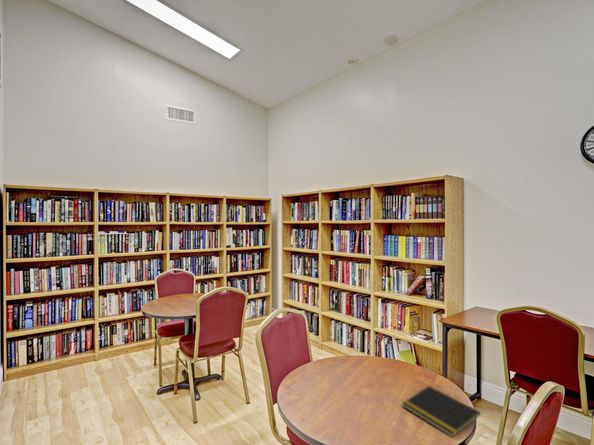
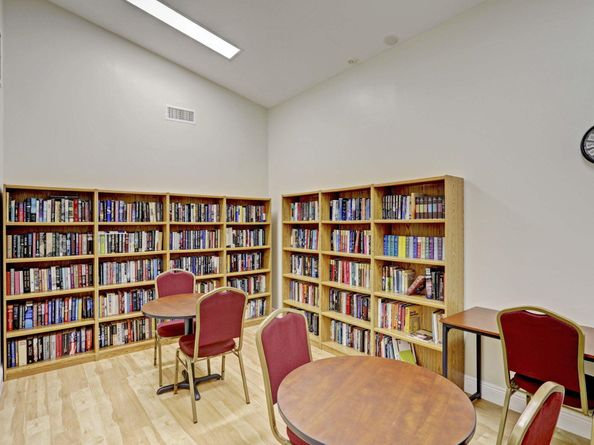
- notepad (439, 408)
